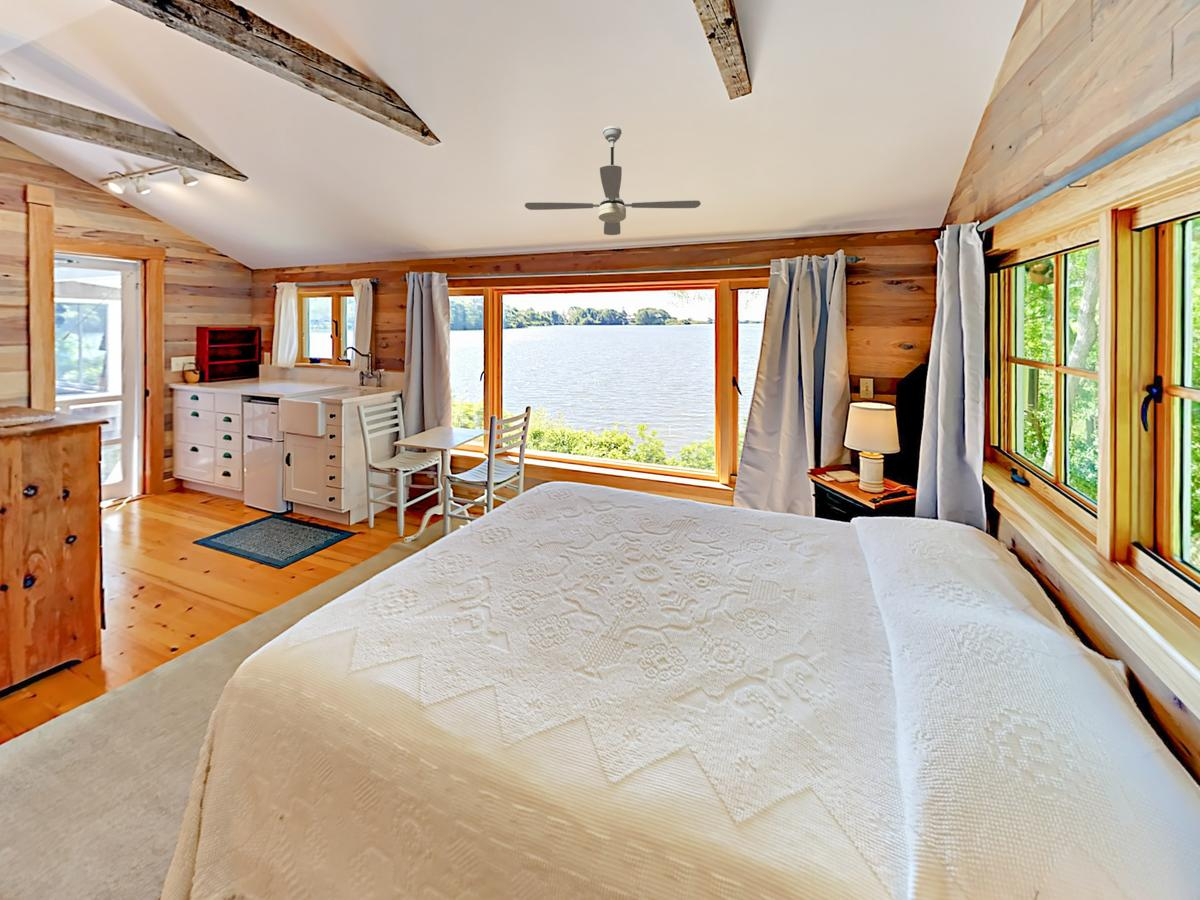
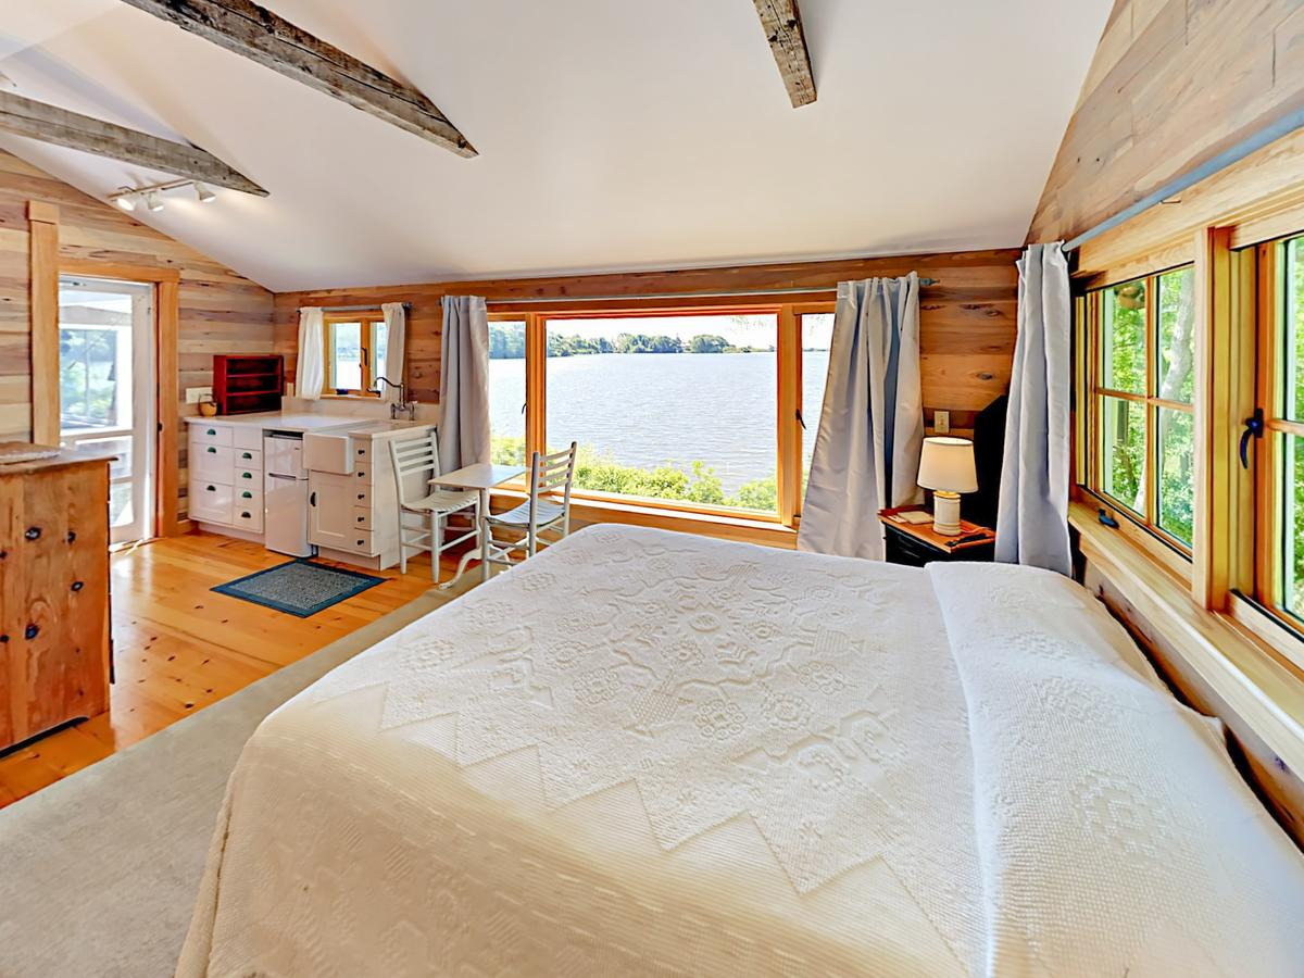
- ceiling fan (612, 175)
